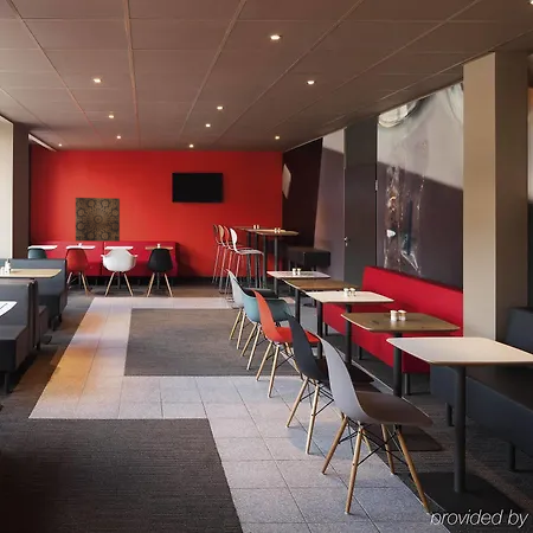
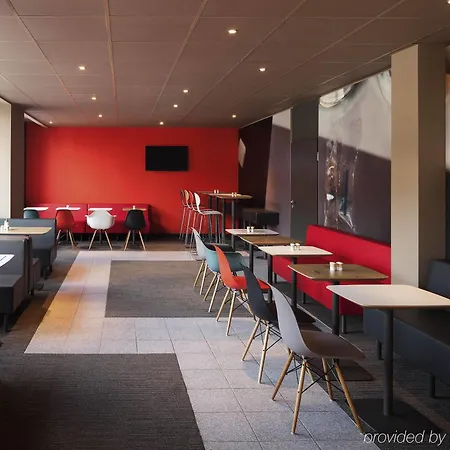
- wall art (97, 219)
